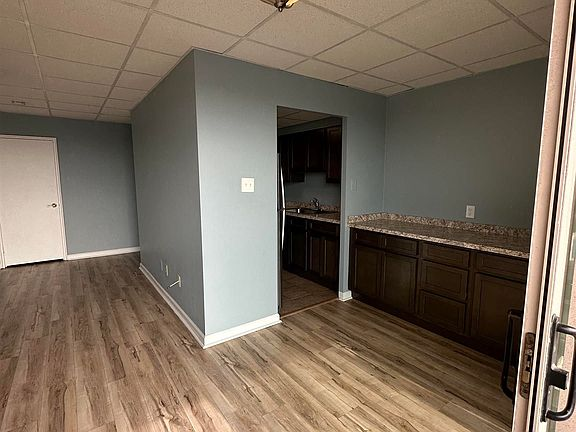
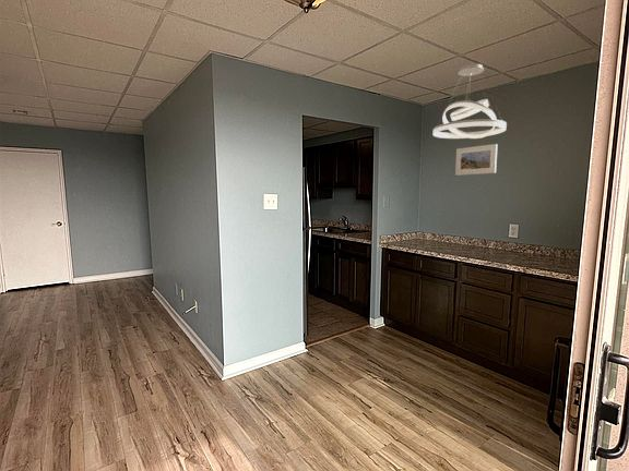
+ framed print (475, 160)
+ pendant light (468, 102)
